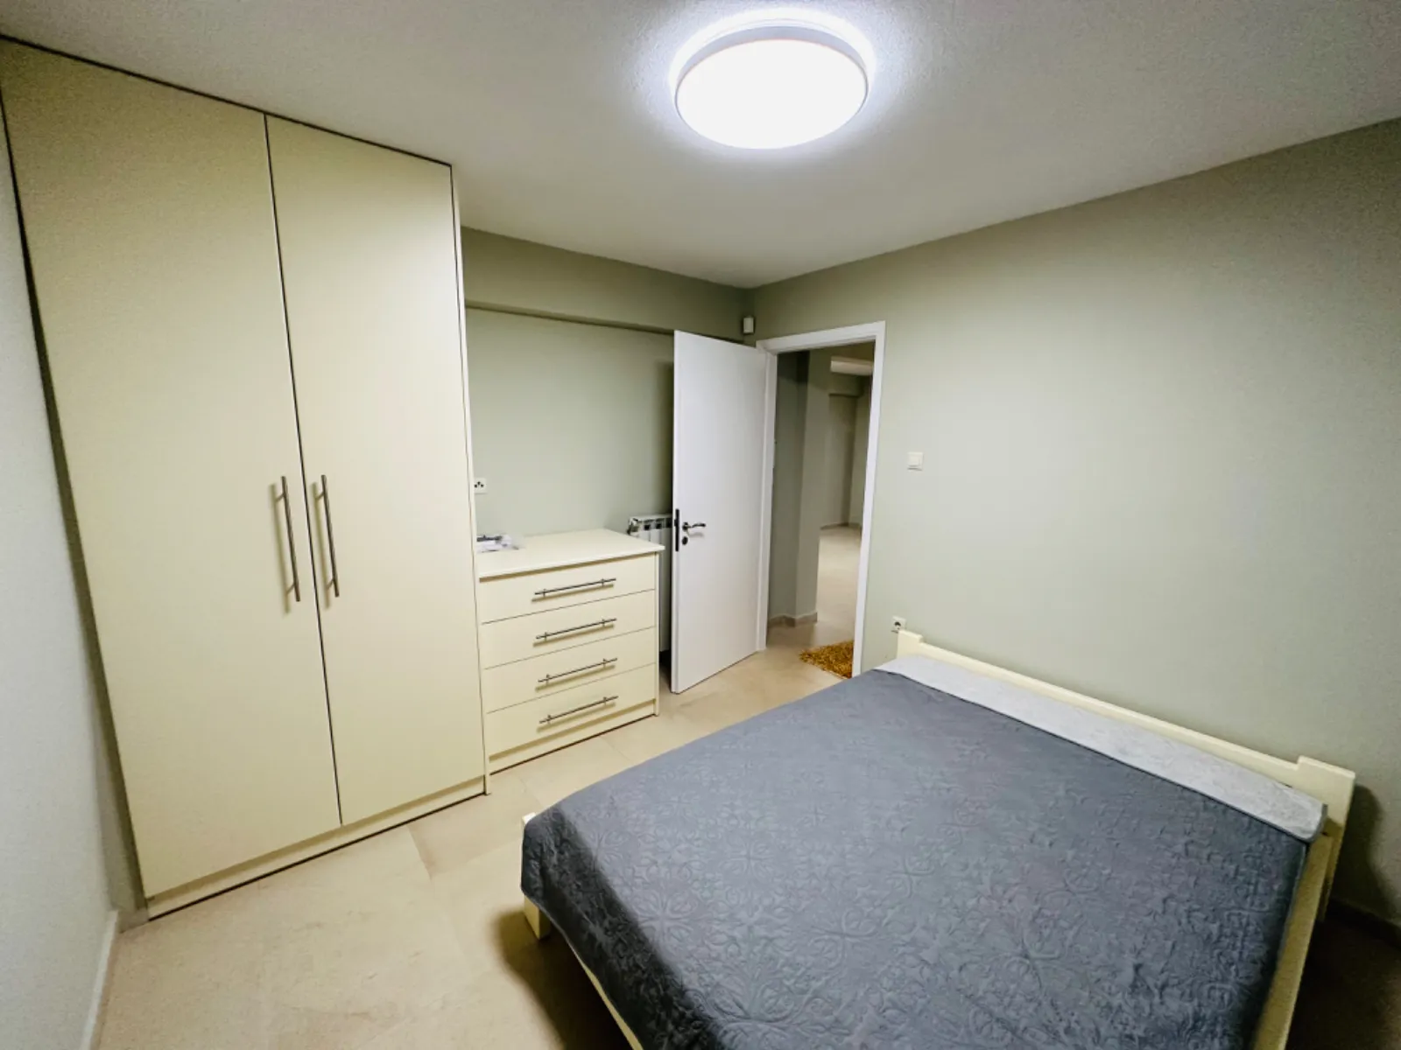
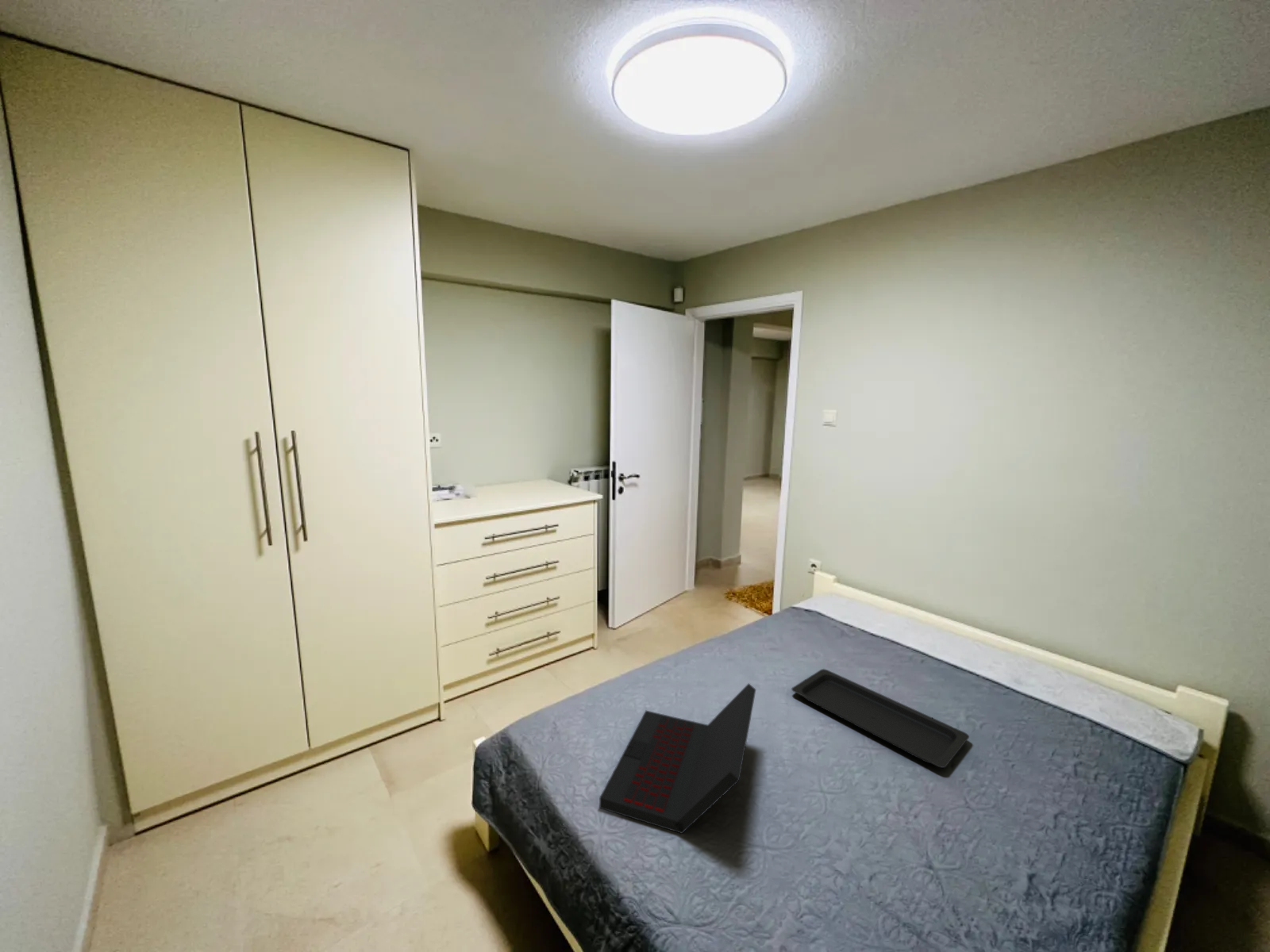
+ serving tray (873, 714)
+ laptop (683, 741)
